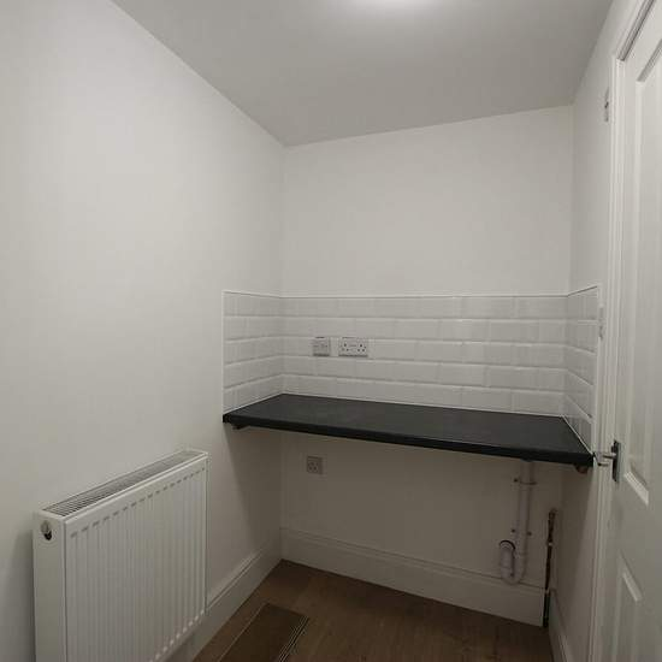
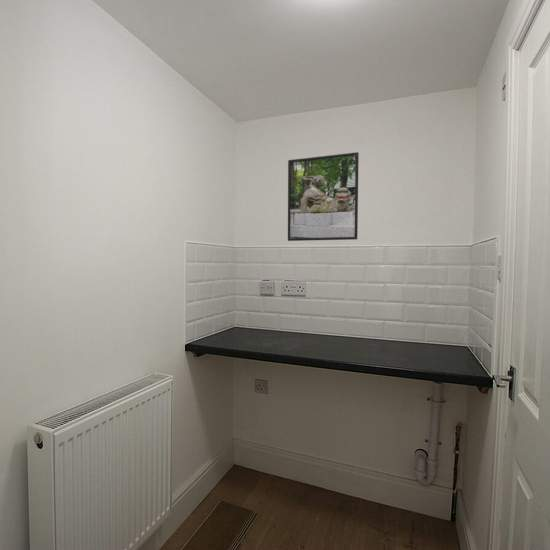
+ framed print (321, 198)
